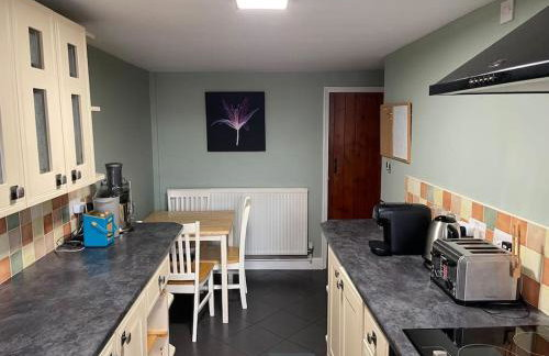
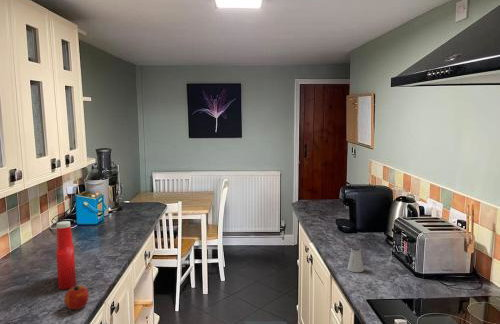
+ fruit (76, 296)
+ soap bottle (65, 252)
+ saltshaker (355, 258)
